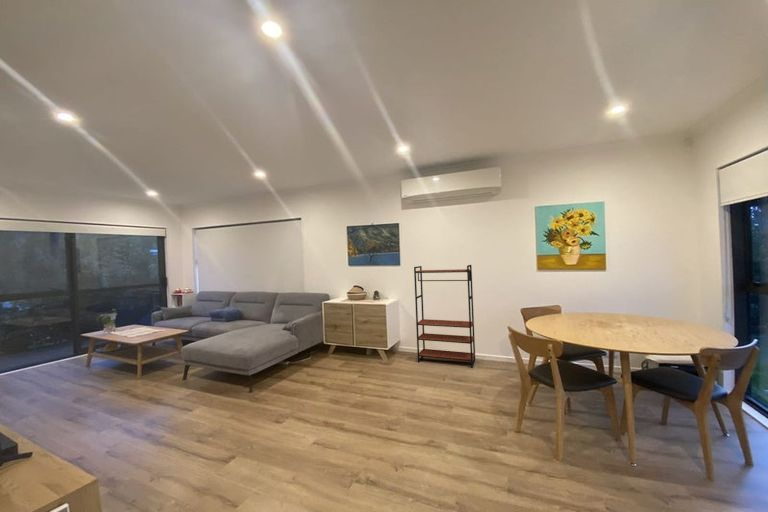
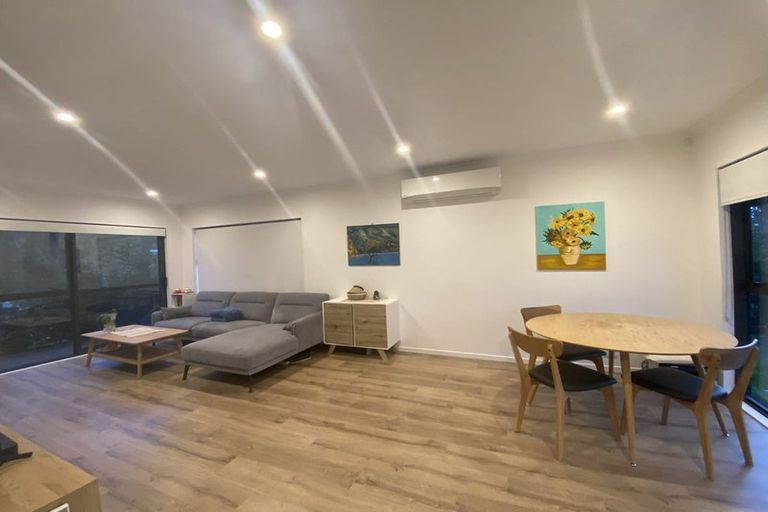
- bookshelf (444, 320)
